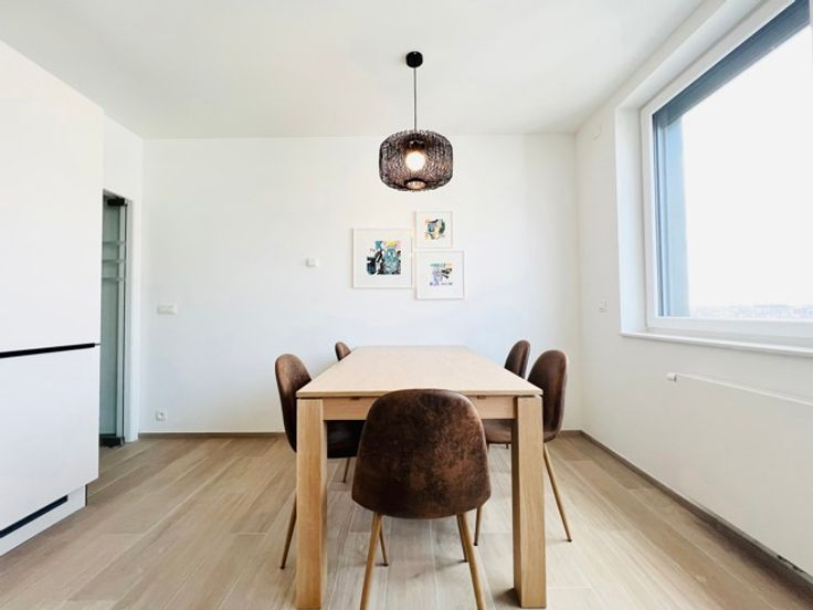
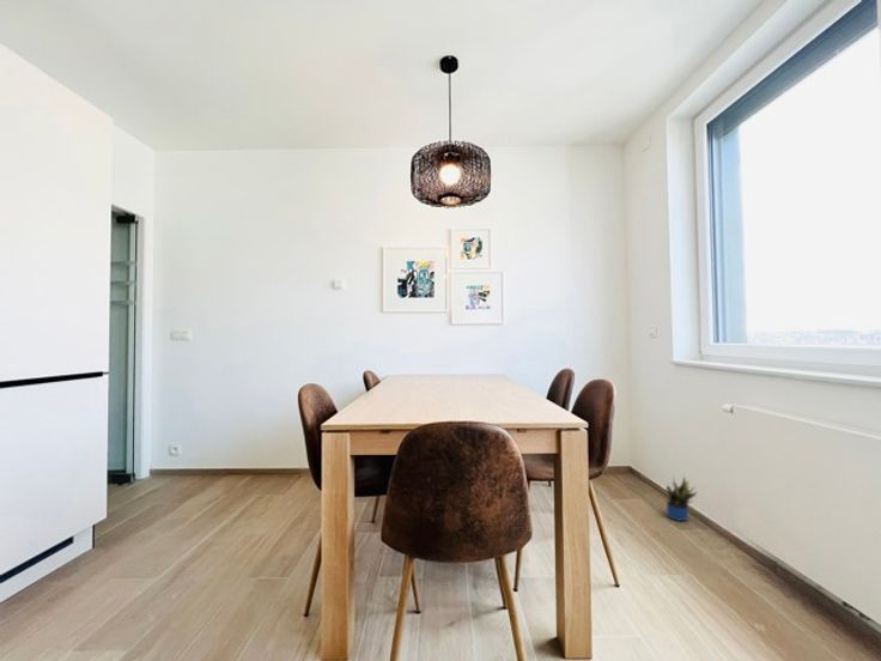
+ potted plant (681, 495)
